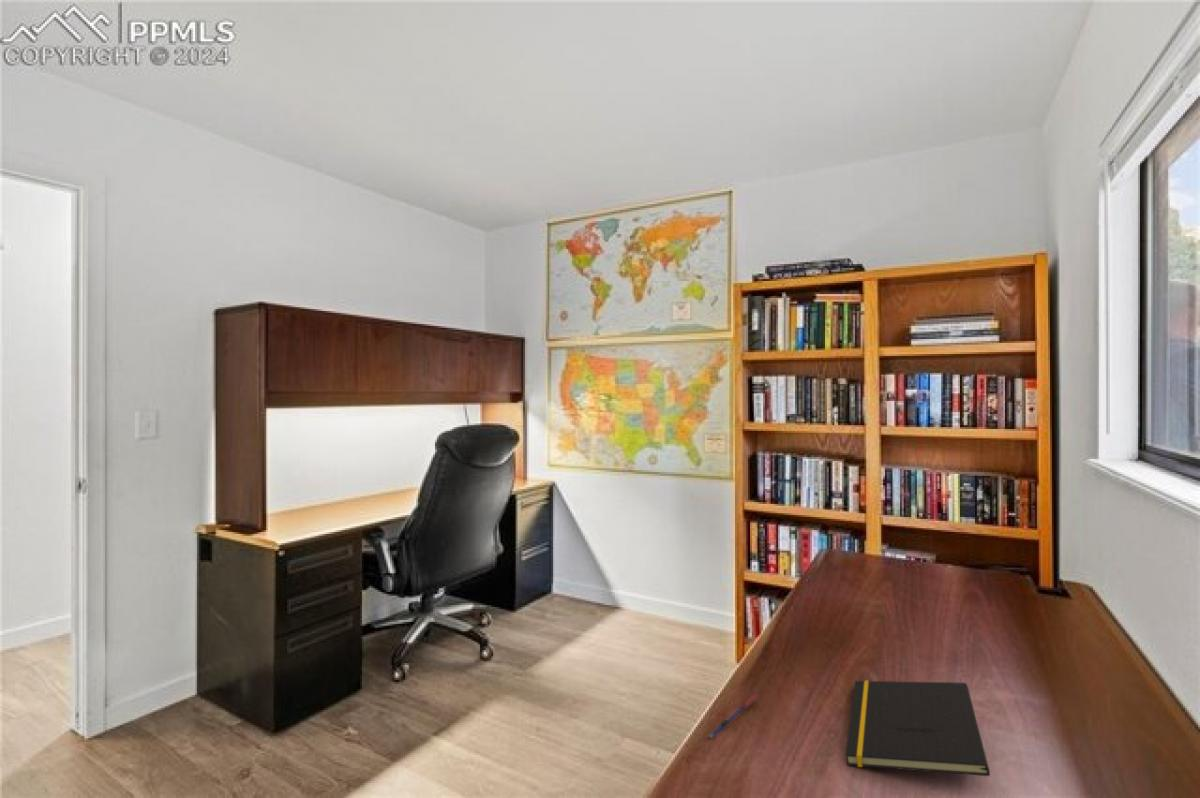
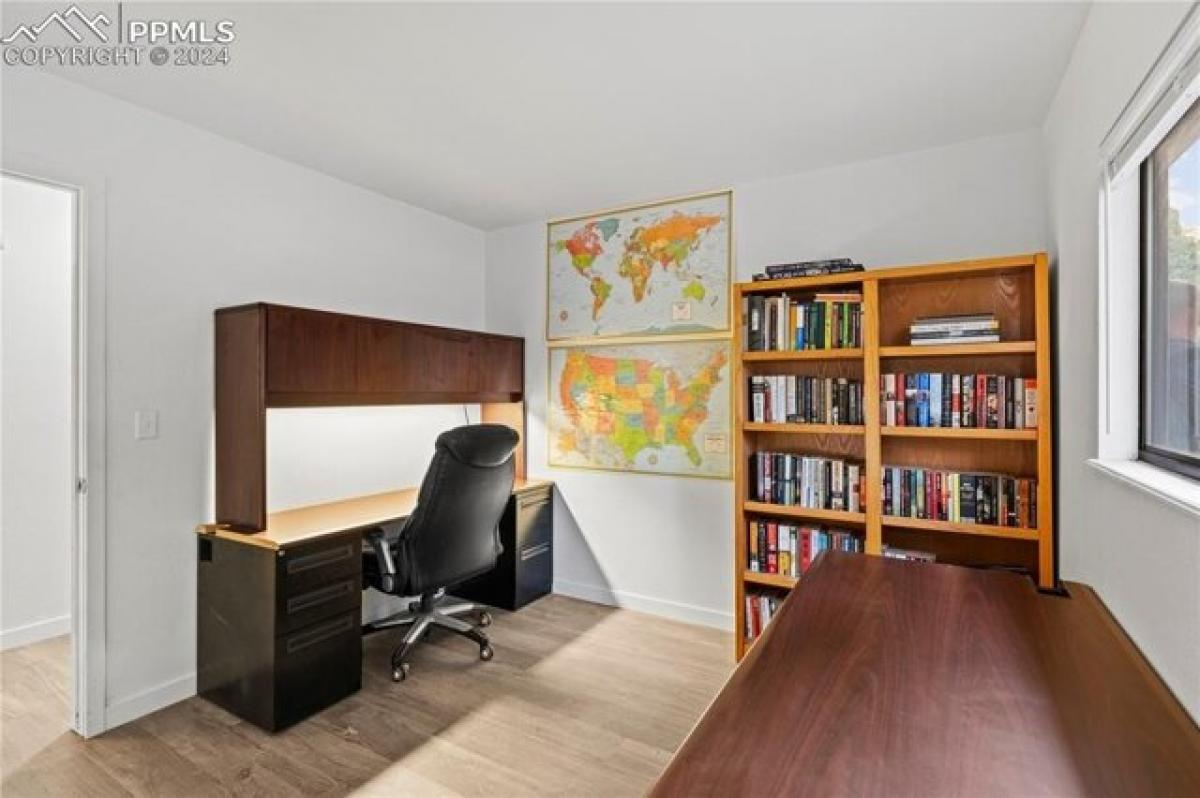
- notepad (911, 720)
- pen (733, 714)
